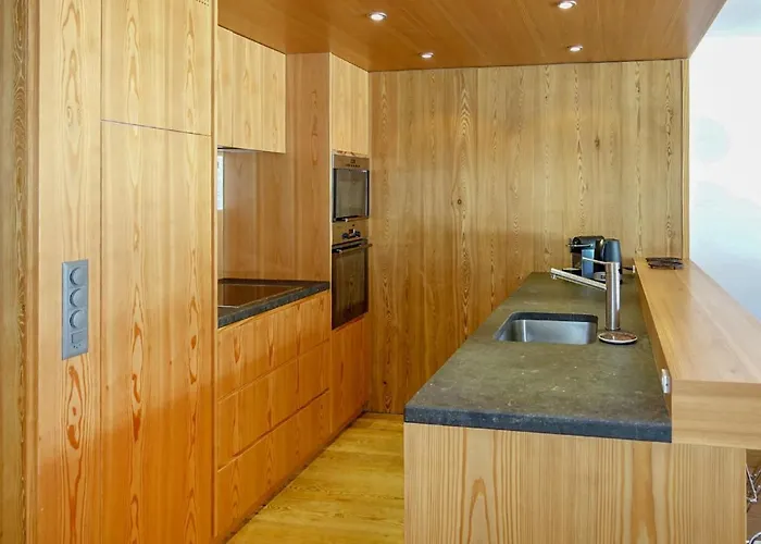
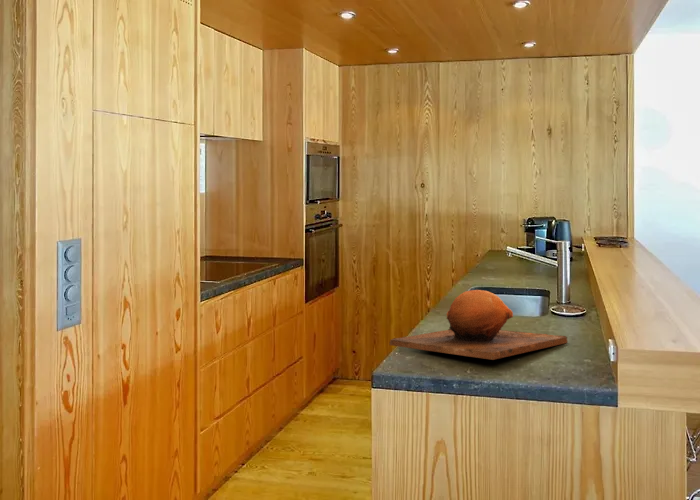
+ chopping board (479, 316)
